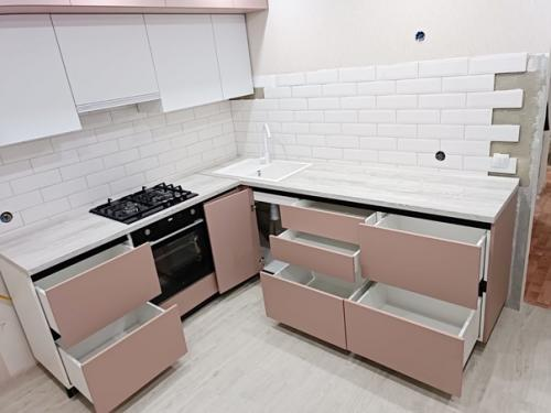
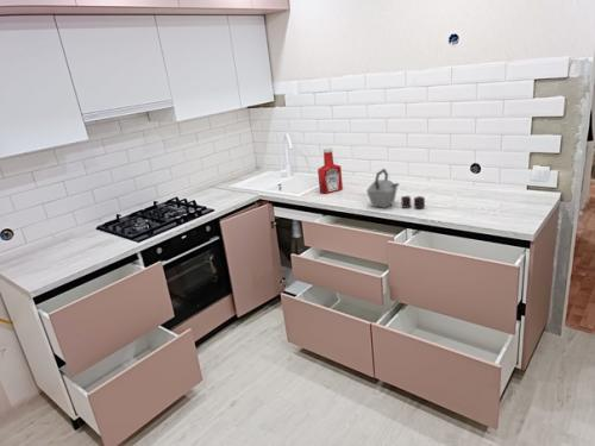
+ kettle (395, 188)
+ soap bottle (328, 170)
